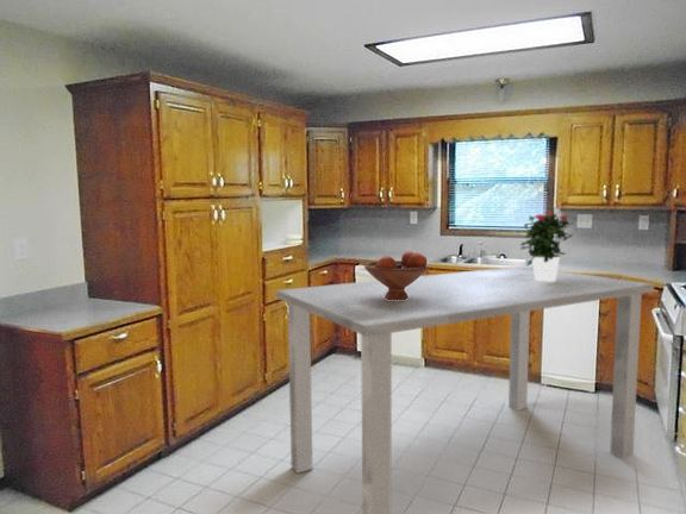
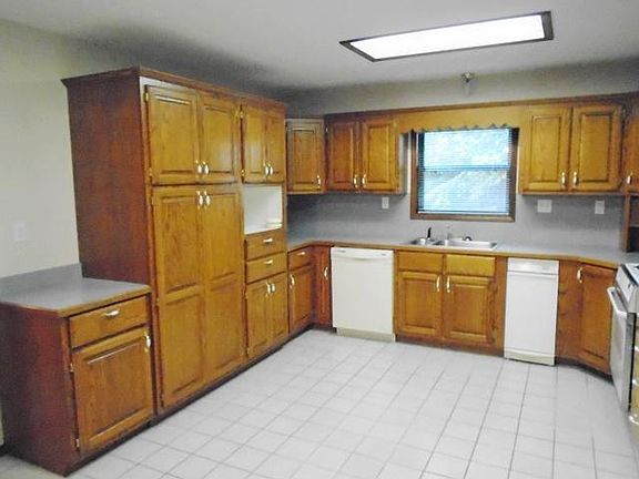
- dining table (510, 375)
- potted flower (545, 244)
- fruit bowl (395, 275)
